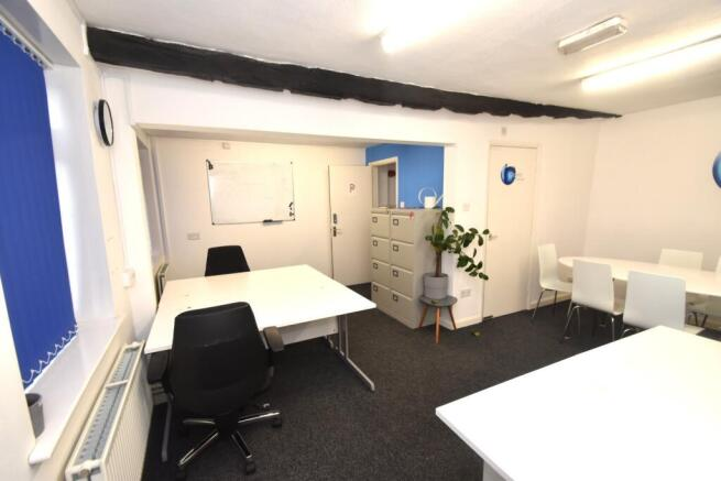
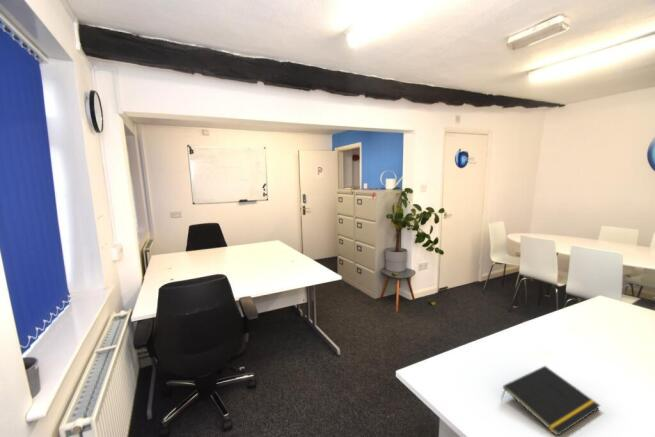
+ notepad (550, 396)
